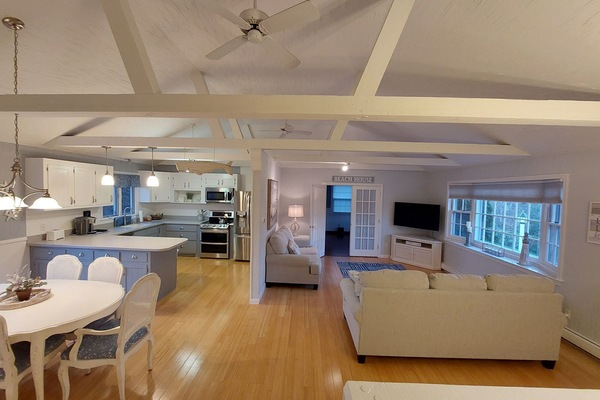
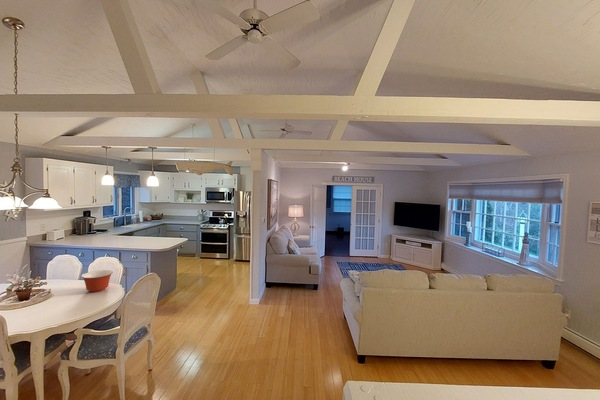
+ mixing bowl (97, 281)
